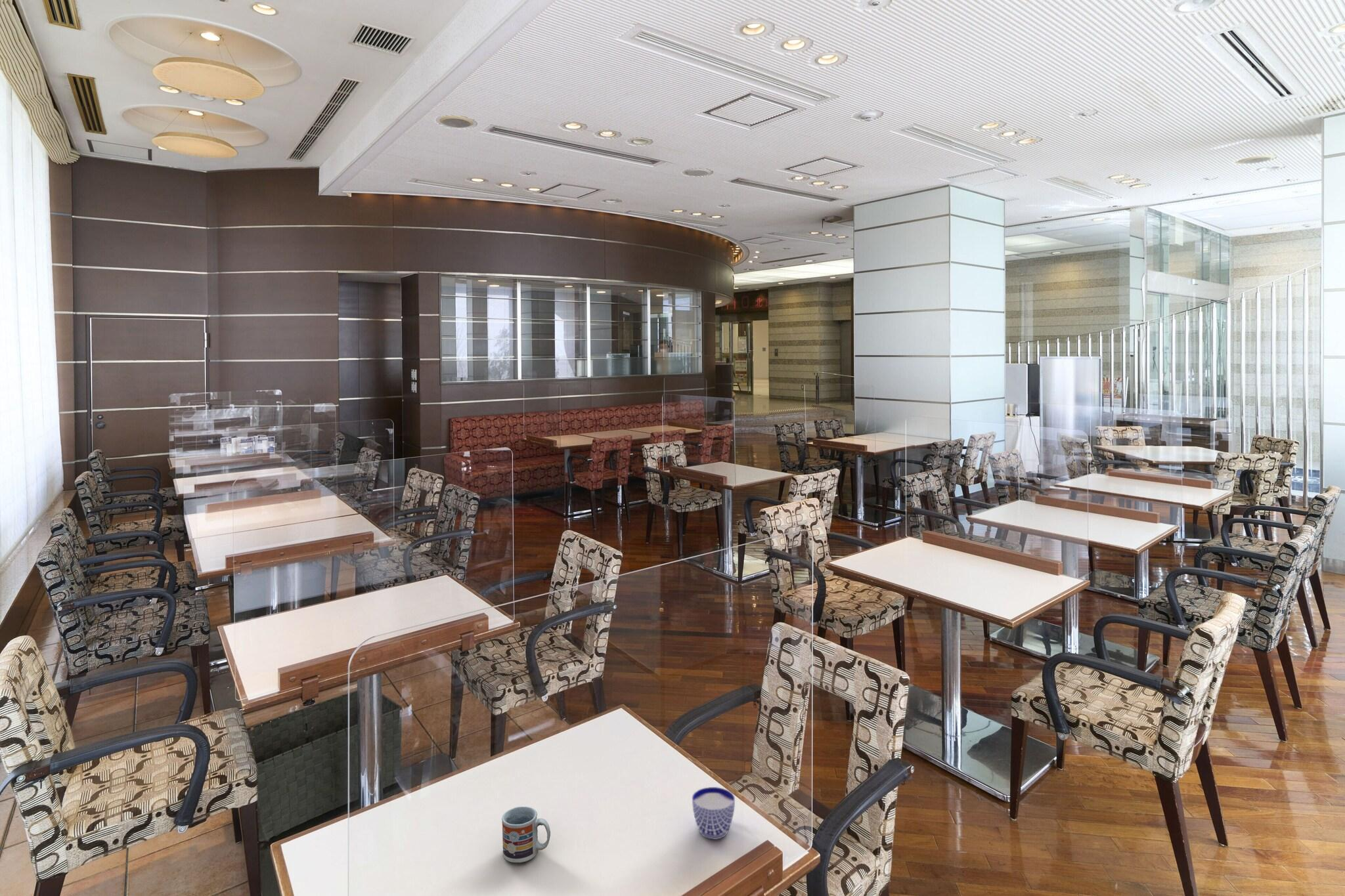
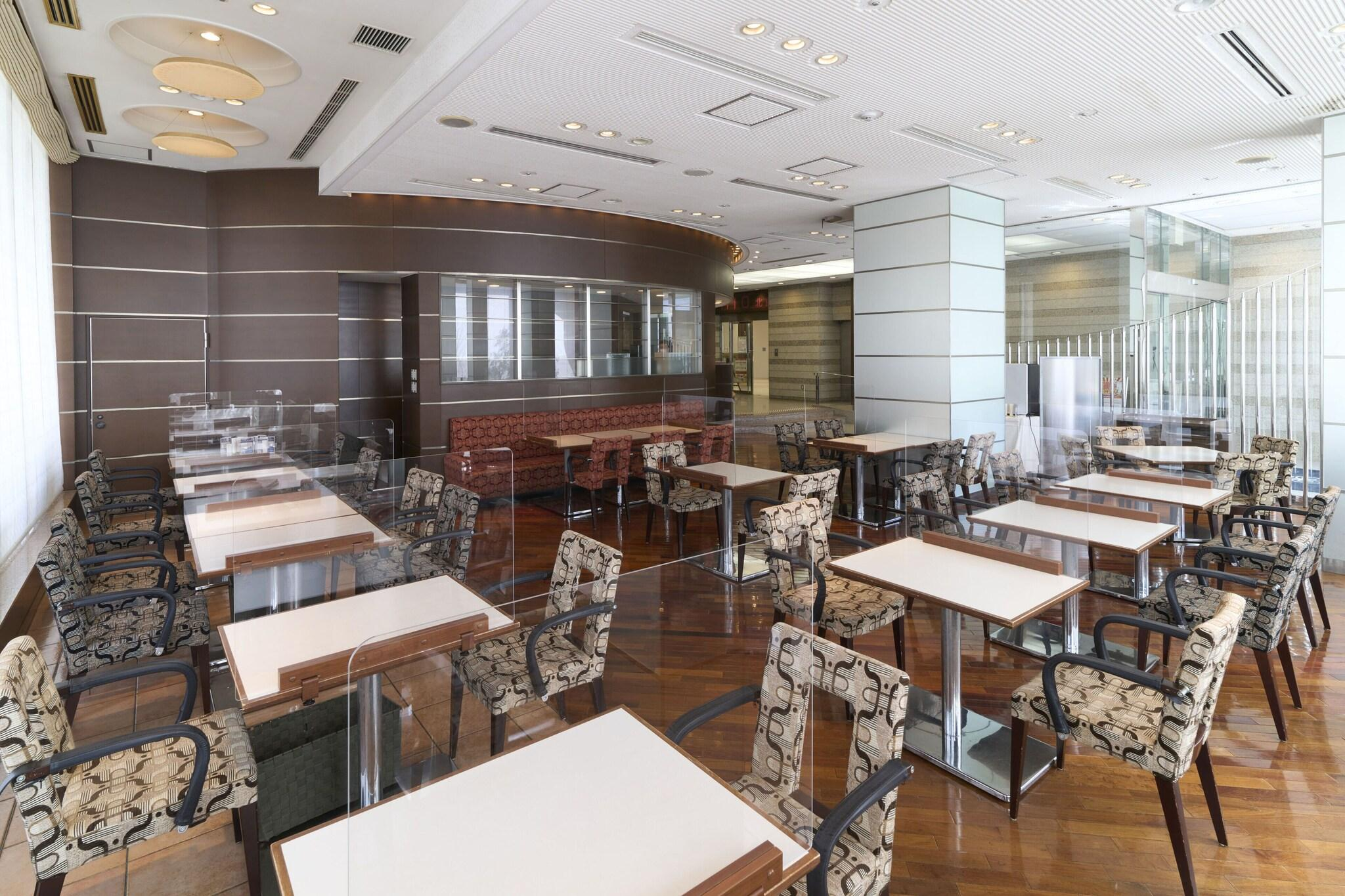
- cup (714, 811)
- cup (526, 834)
